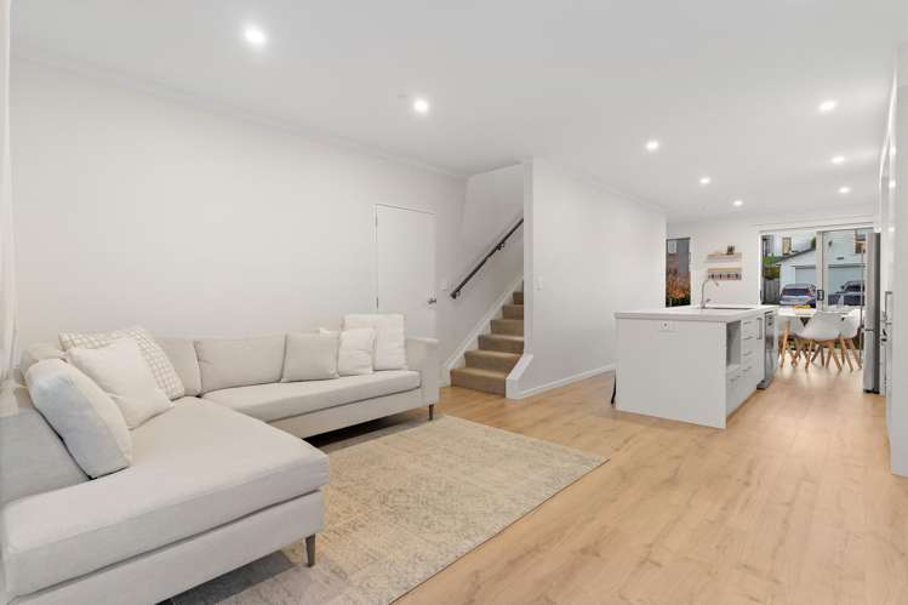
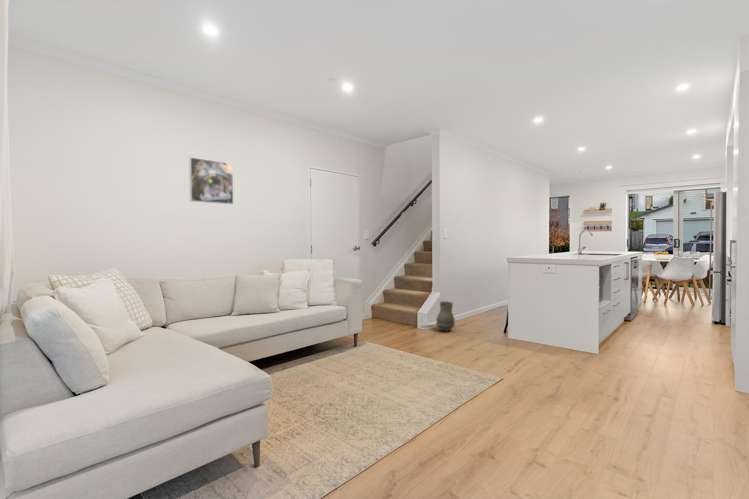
+ vase (445, 316)
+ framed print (212, 181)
